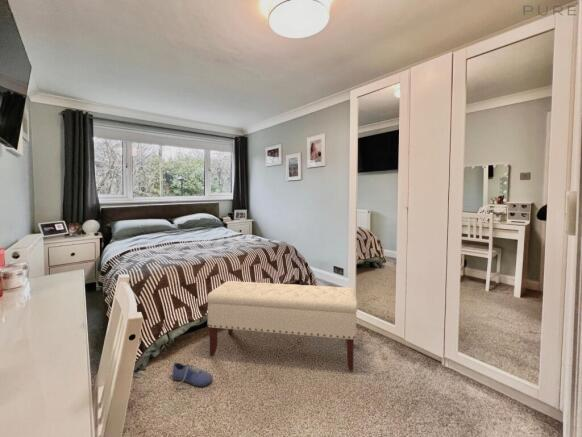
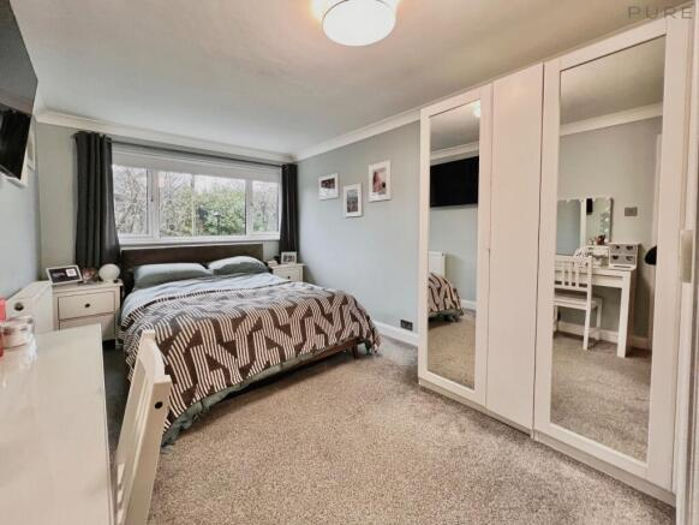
- shoe (192, 372)
- bench (283, 319)
